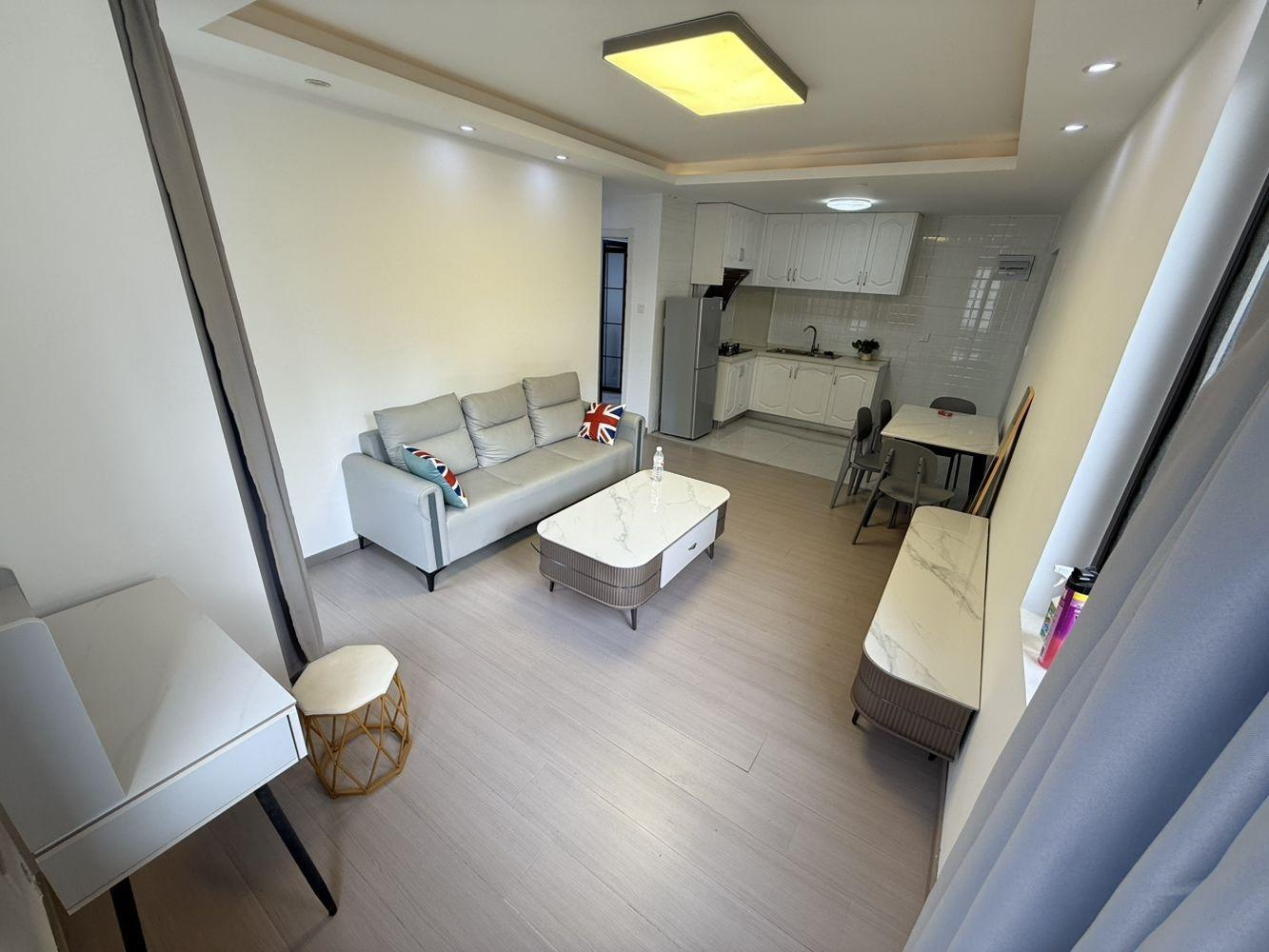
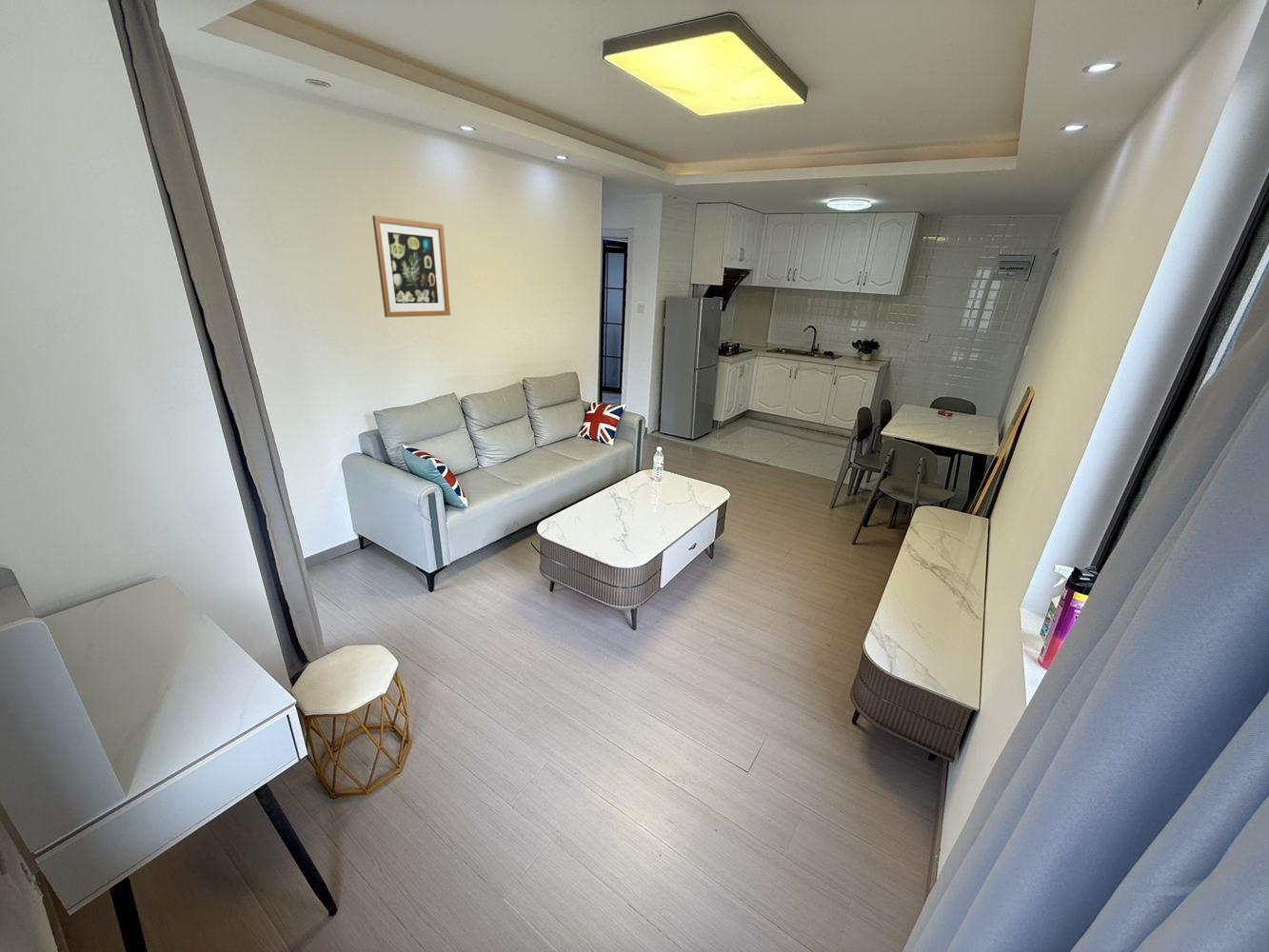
+ wall art (414, 269)
